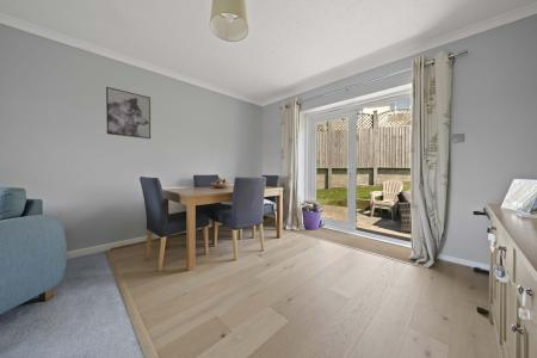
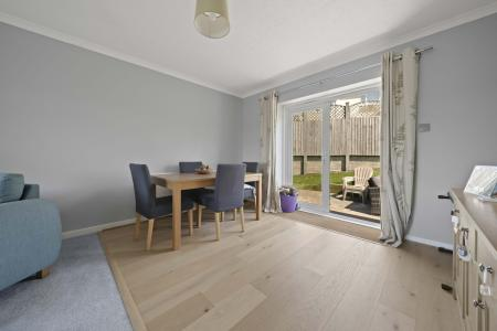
- wall art (129, 115)
